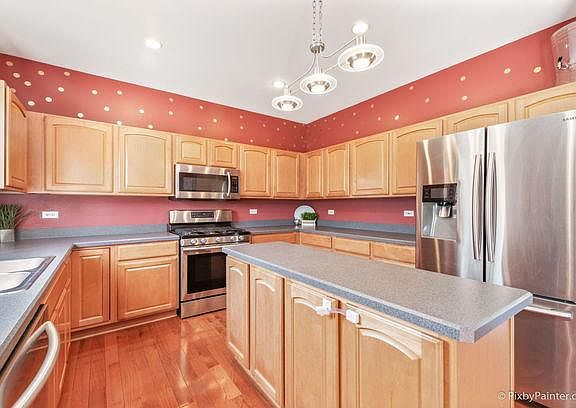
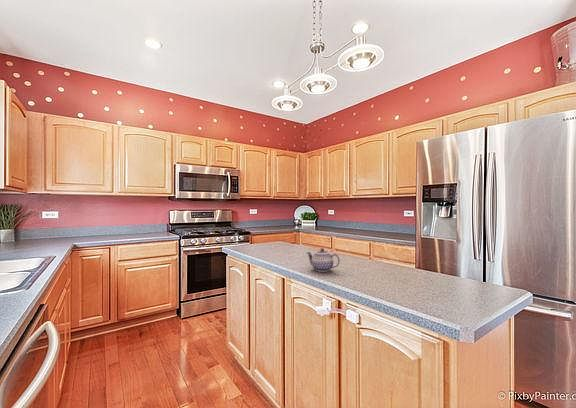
+ teapot (322, 259)
